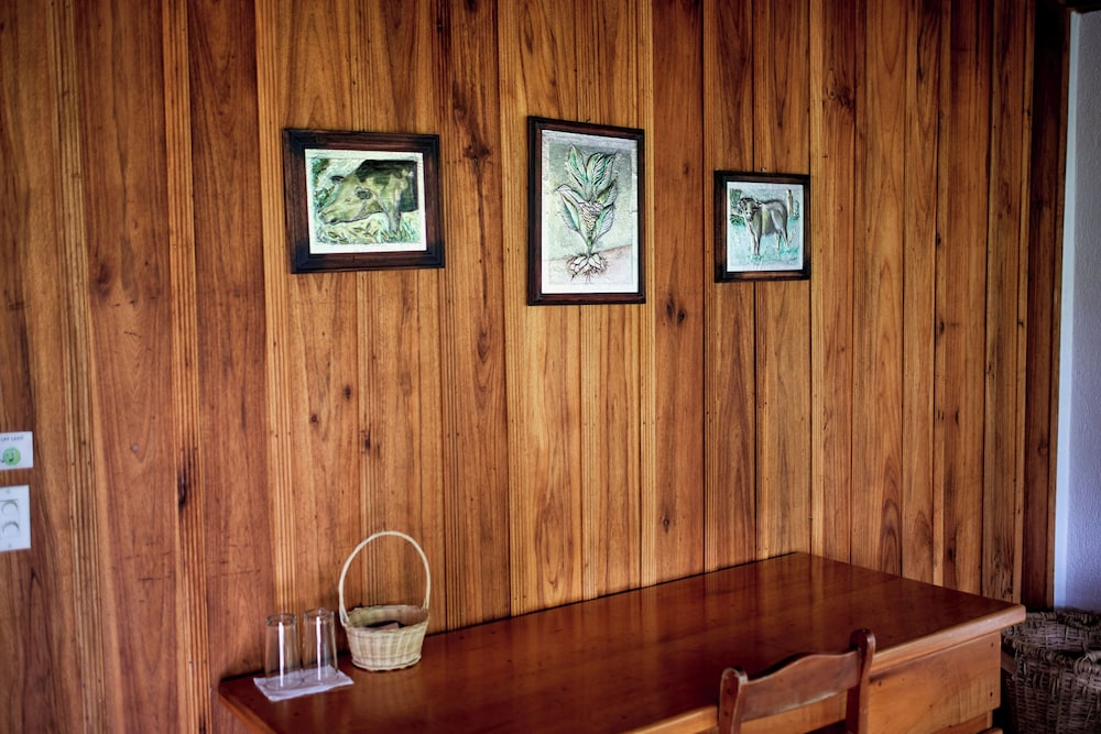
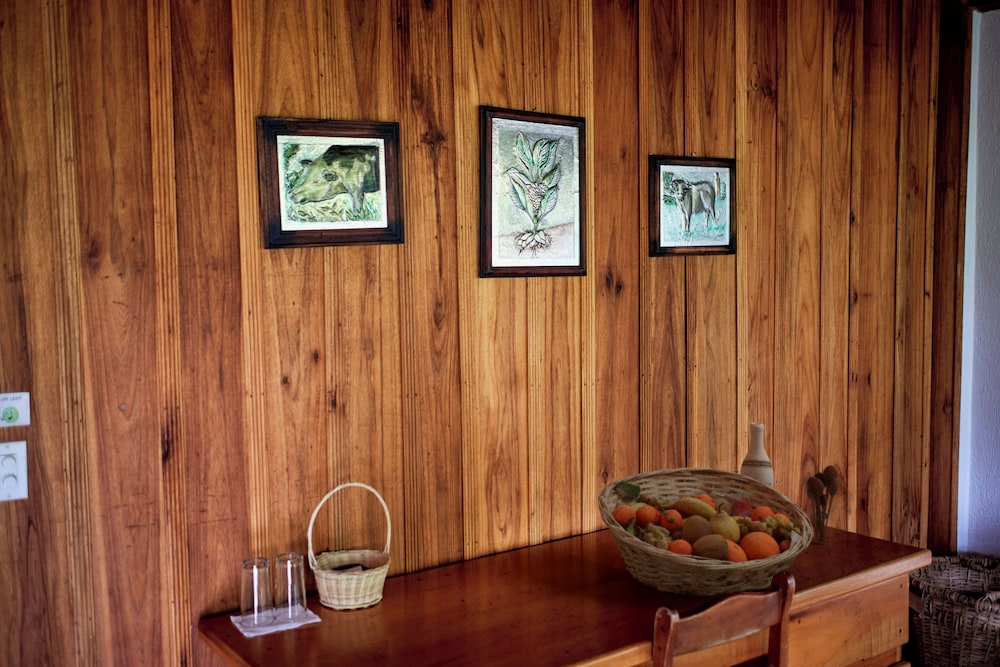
+ fruit basket (703, 529)
+ wine bottle (756, 478)
+ utensil holder (822, 505)
